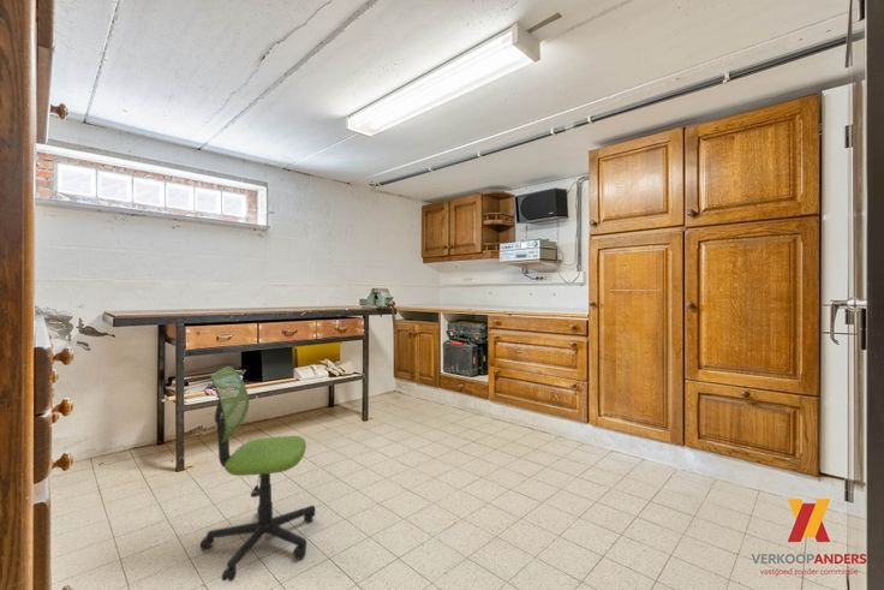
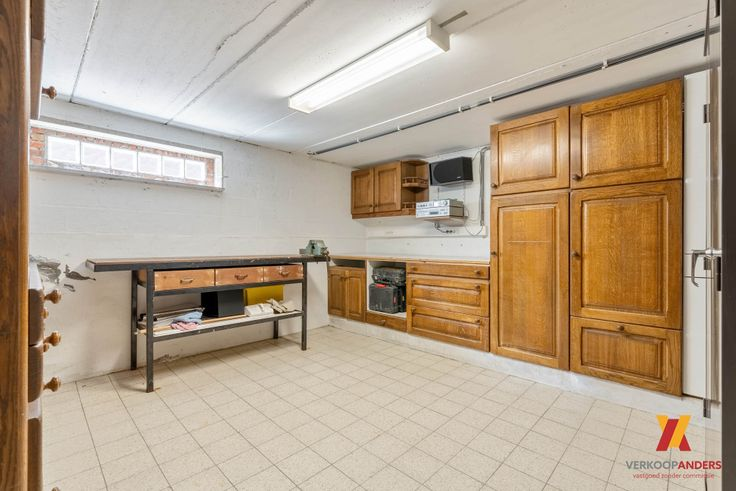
- chair (257, 455)
